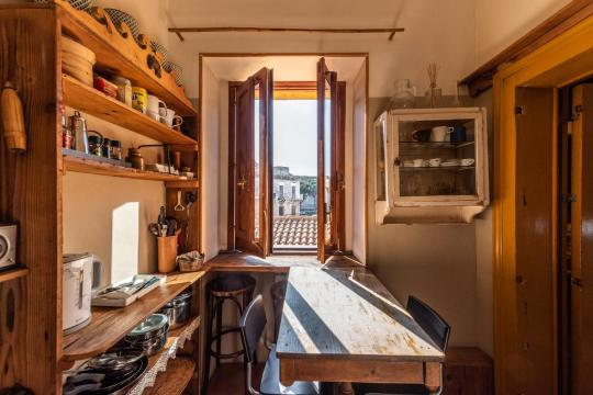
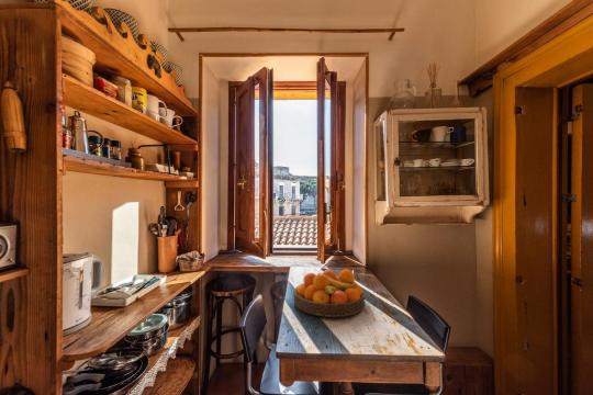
+ fruit bowl (328, 286)
